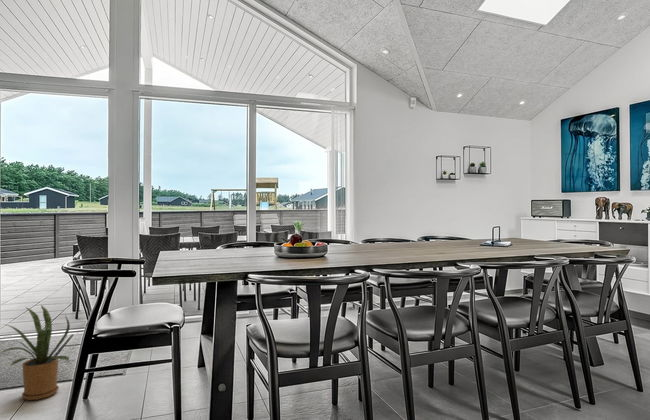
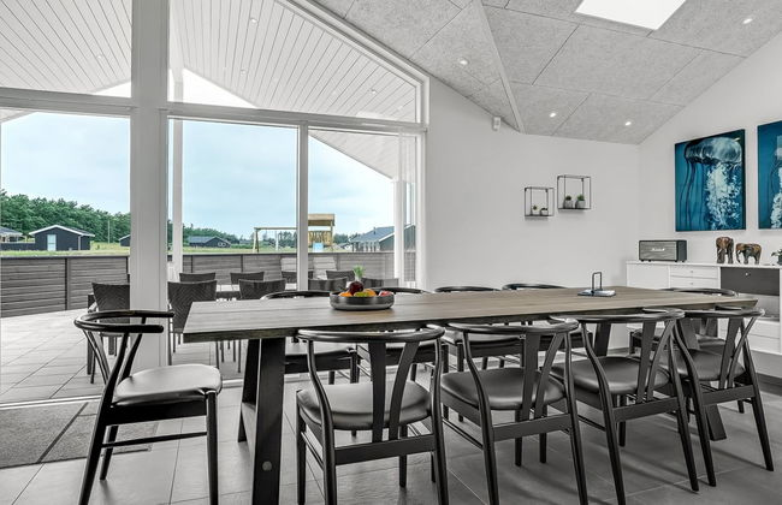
- house plant (34, 353)
